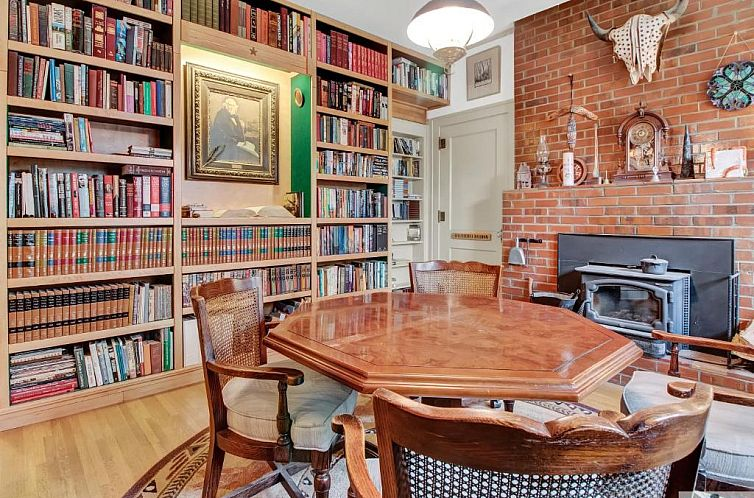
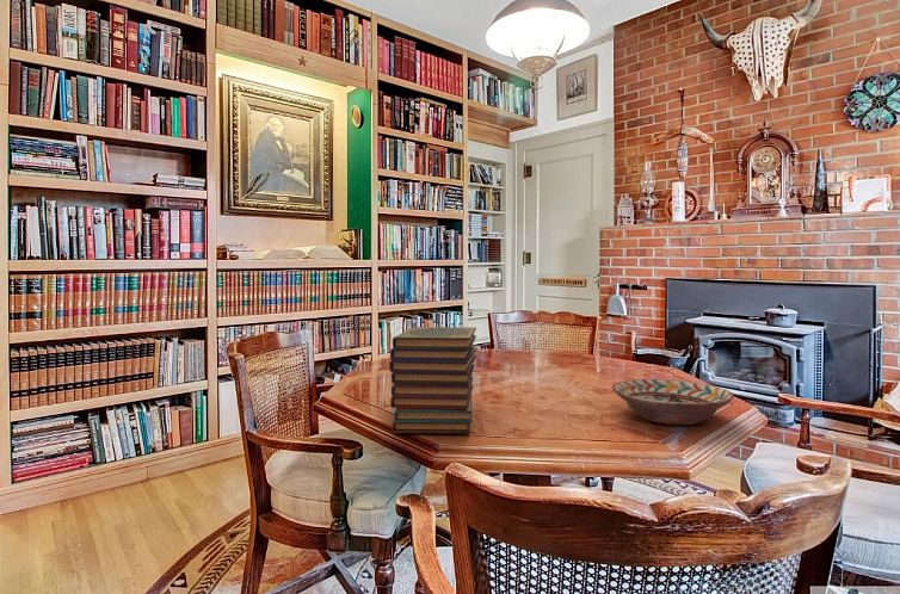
+ book stack (437, 375)
+ decorative bowl (670, 403)
